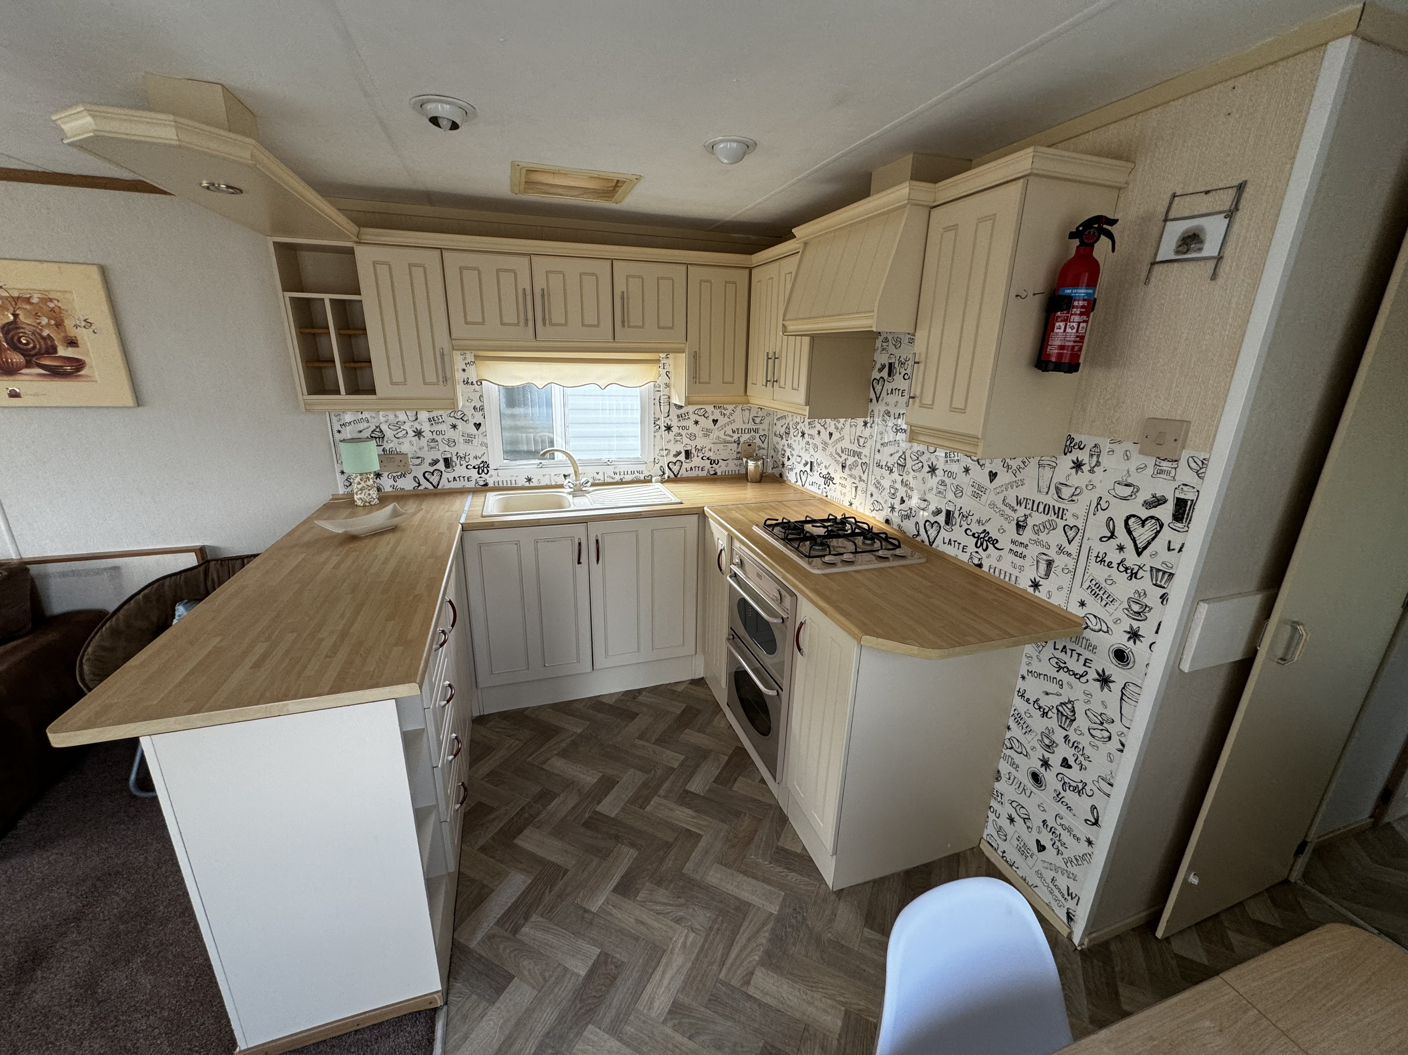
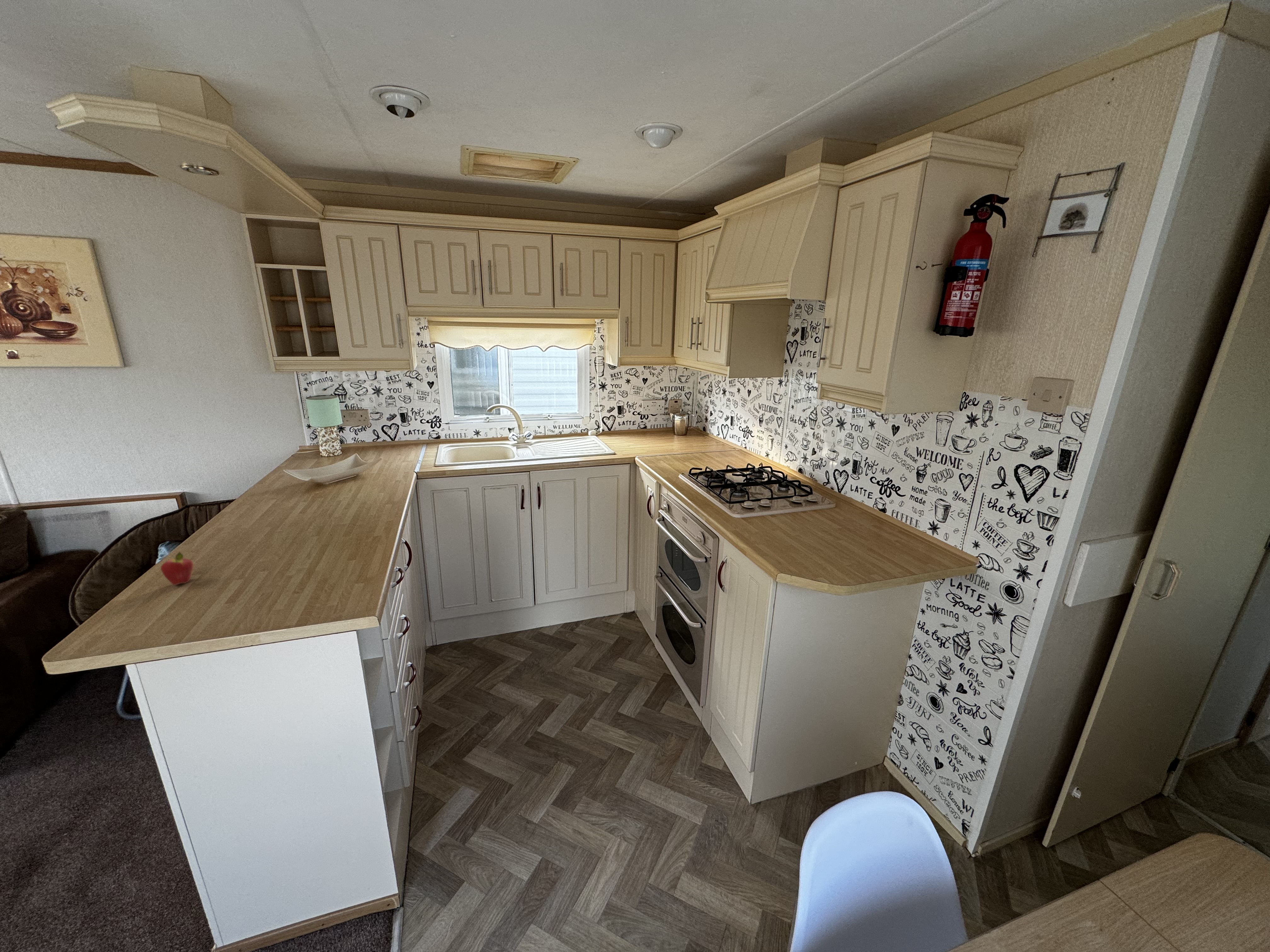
+ fruit (178, 566)
